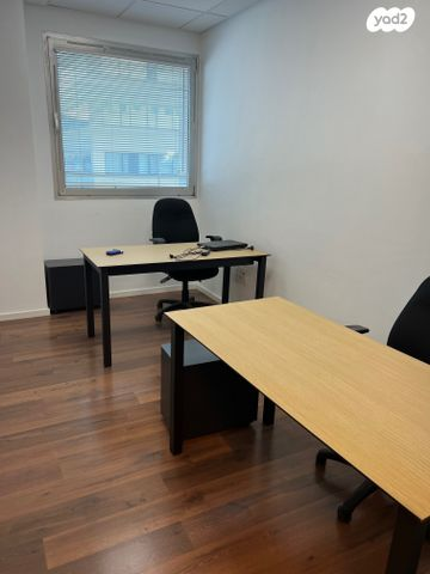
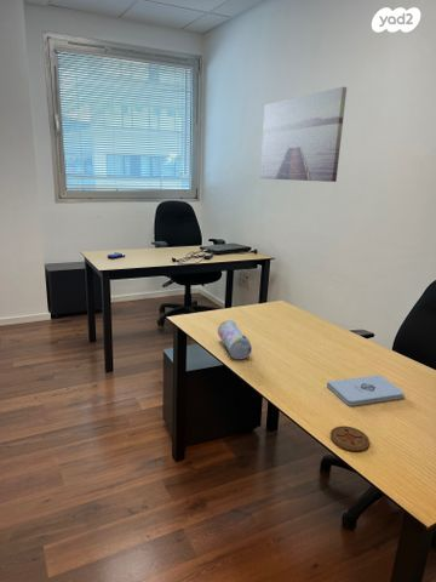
+ pencil case (233, 338)
+ notepad (365, 389)
+ wall art (297, 139)
+ coaster (349, 438)
